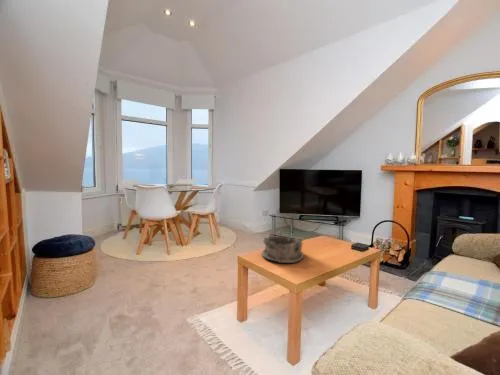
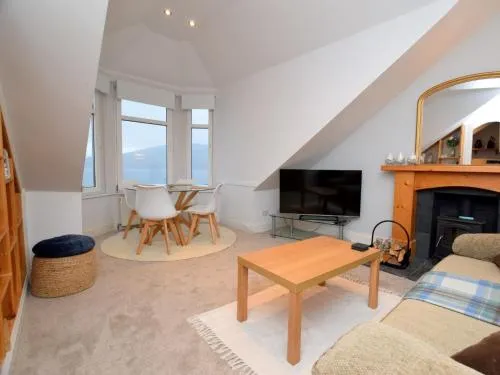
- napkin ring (282, 246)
